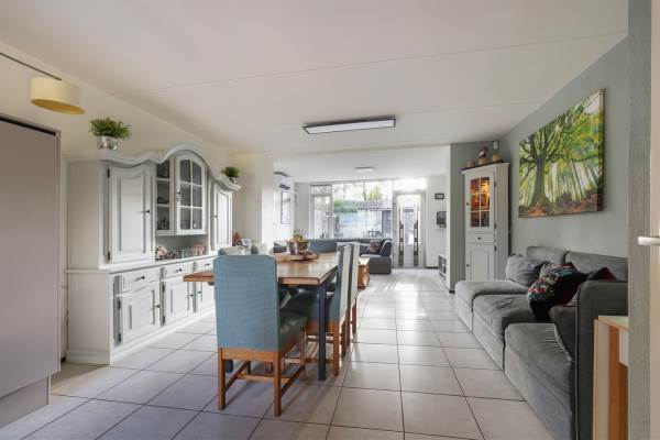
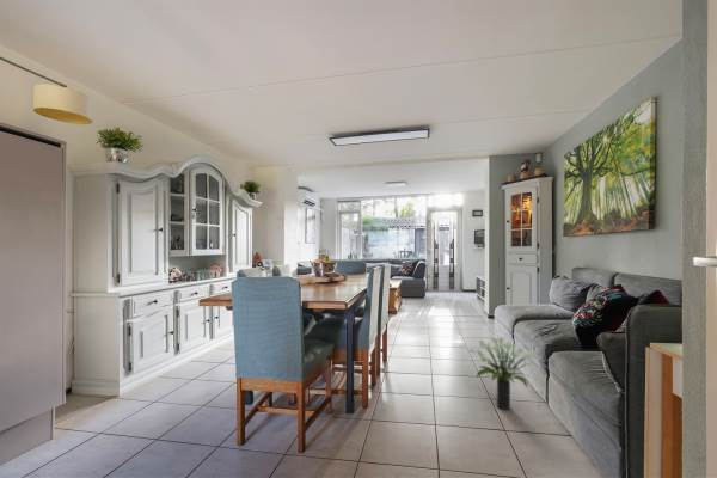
+ potted plant (503, 372)
